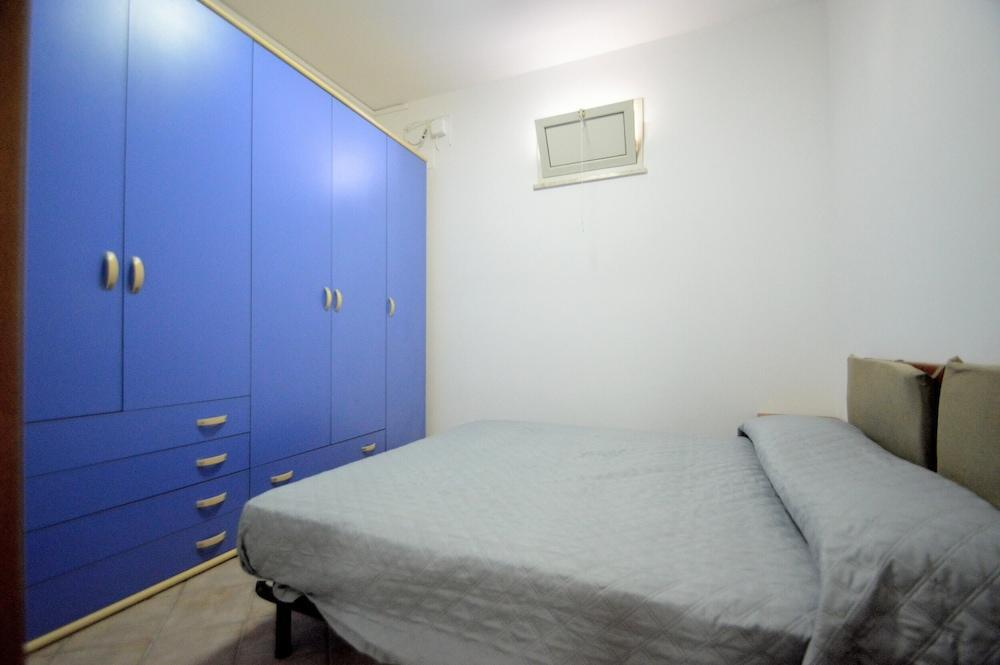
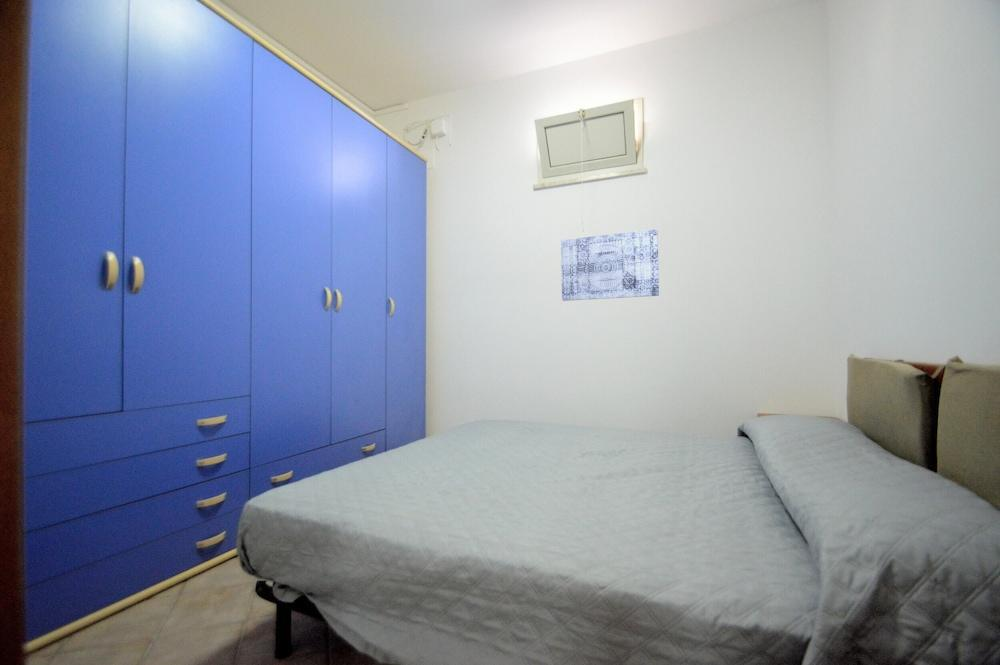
+ wall art (607, 266)
